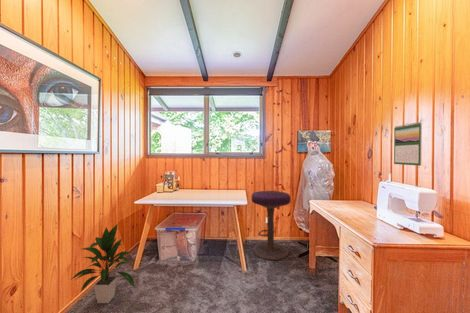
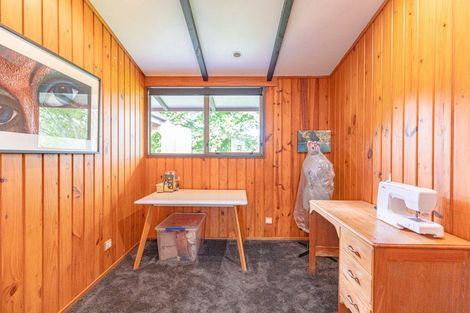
- indoor plant (107, 264)
- stool (270, 221)
- calendar (406, 144)
